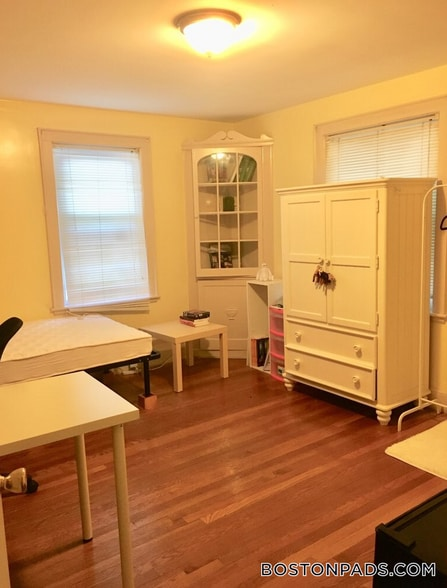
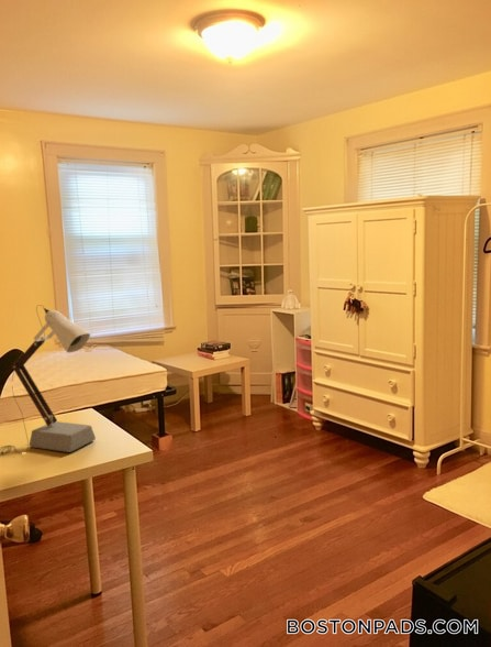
+ desk lamp (33, 381)
